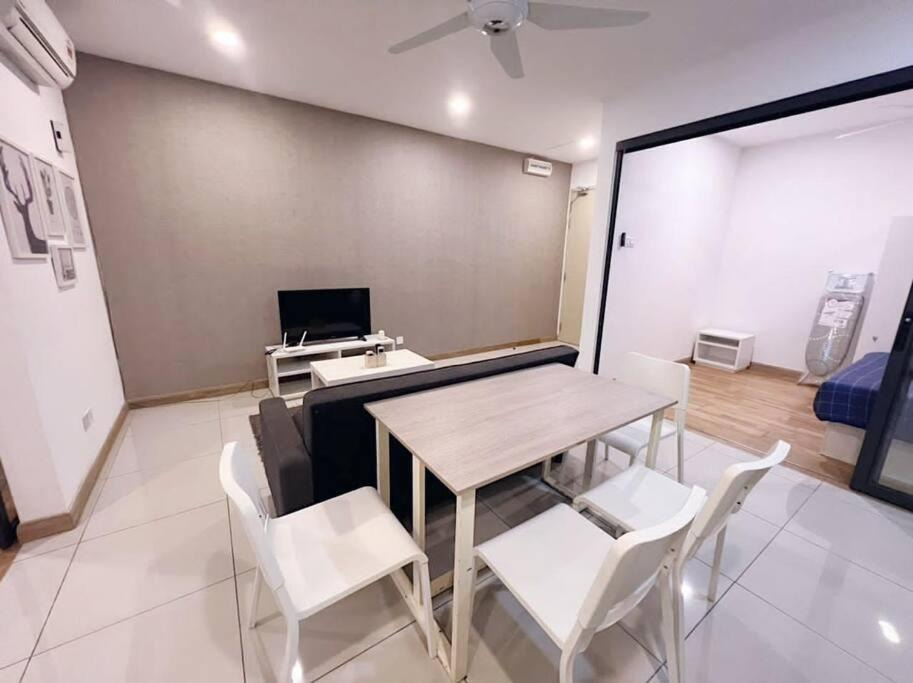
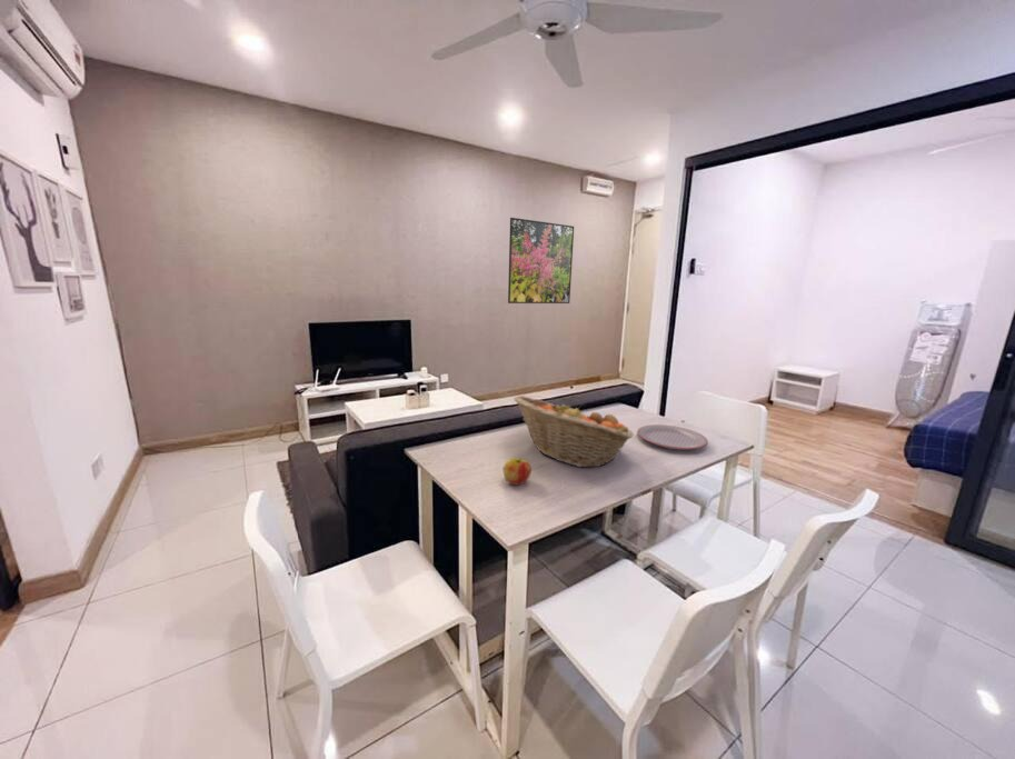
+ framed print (541, 263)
+ apple (516, 470)
+ plate (670, 438)
+ fruit basket (569, 425)
